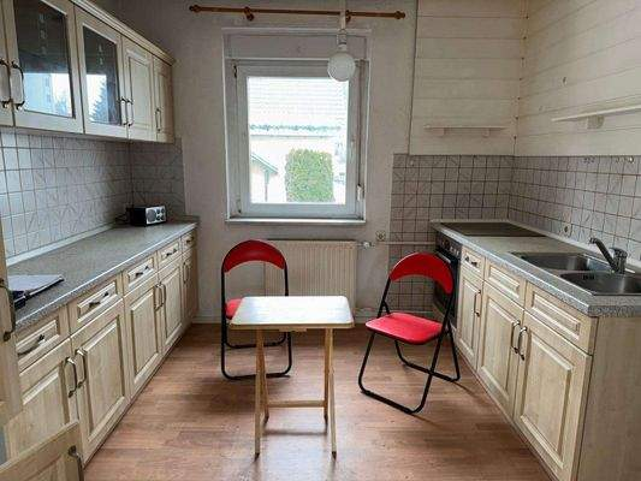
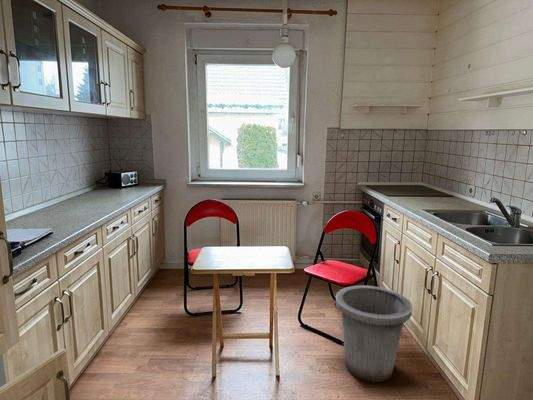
+ trash can (370, 334)
